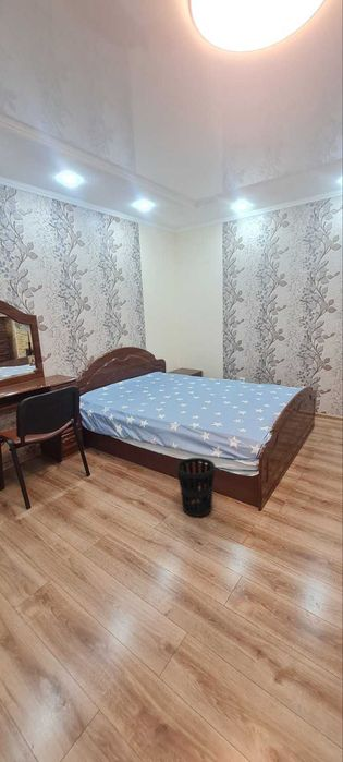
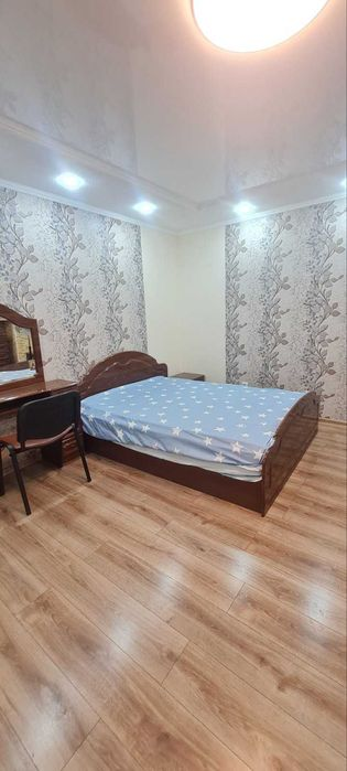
- wastebasket (196, 486)
